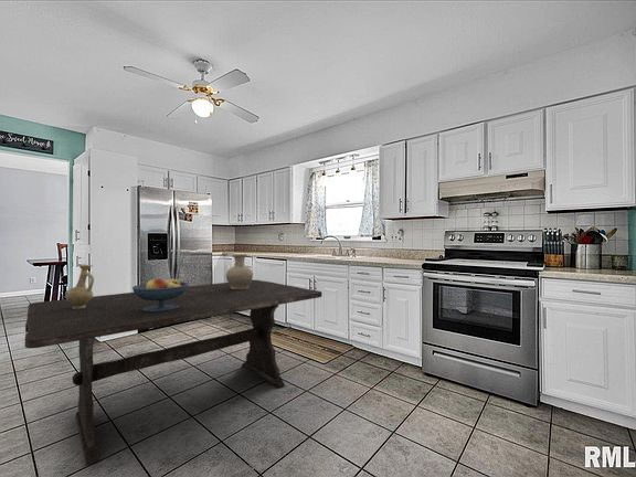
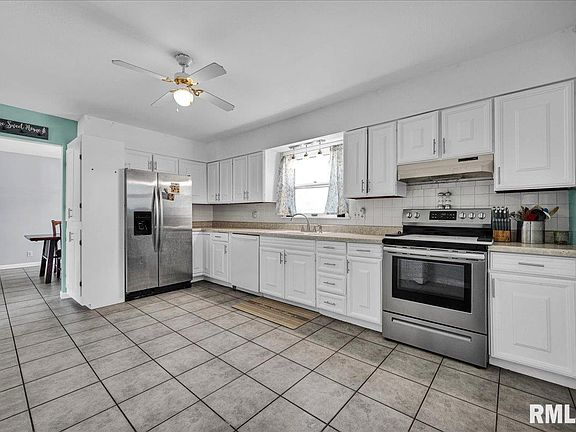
- vase (240, 271)
- pitcher (81, 285)
- dining table (190, 348)
- fruit bowl (161, 292)
